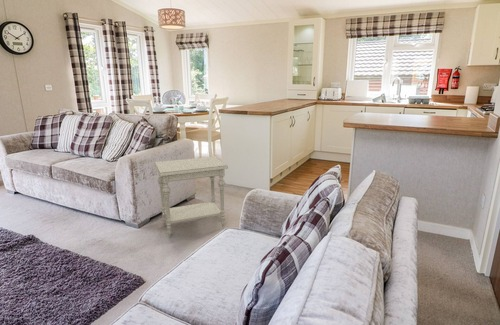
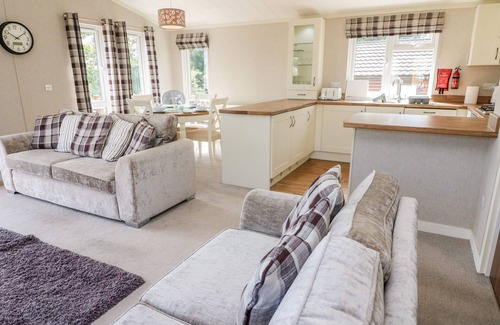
- side table (194, 204)
